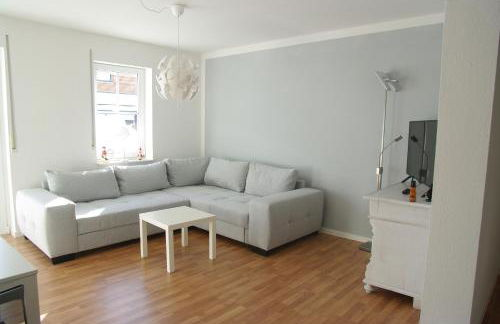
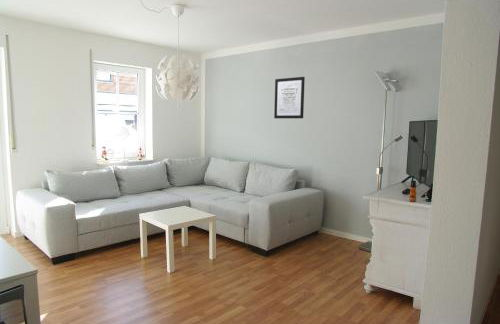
+ wall art (288, 98)
